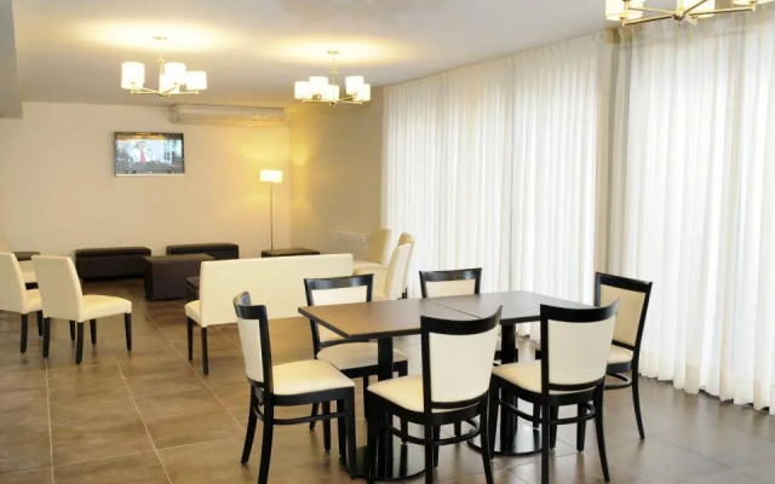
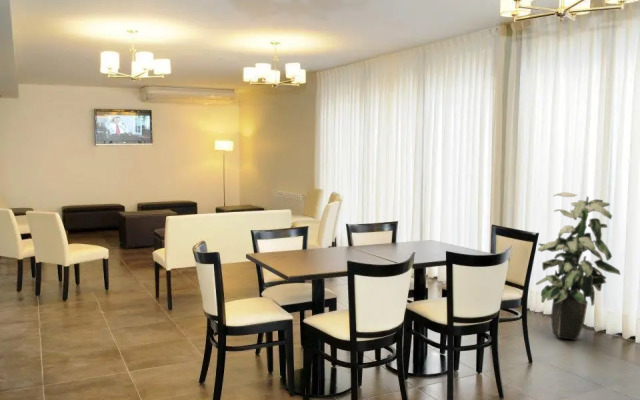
+ indoor plant (572, 265)
